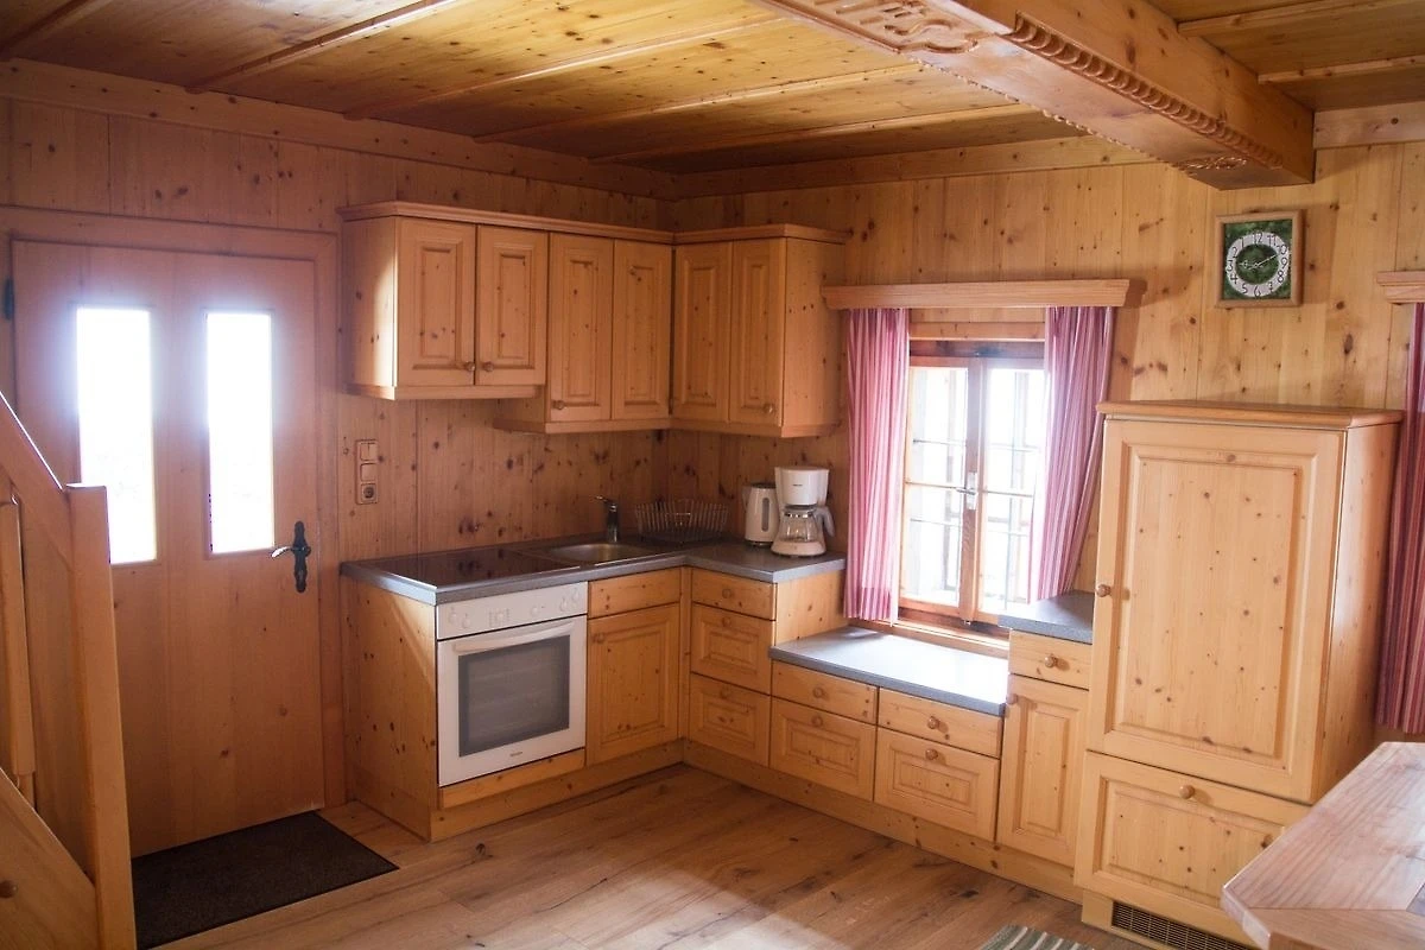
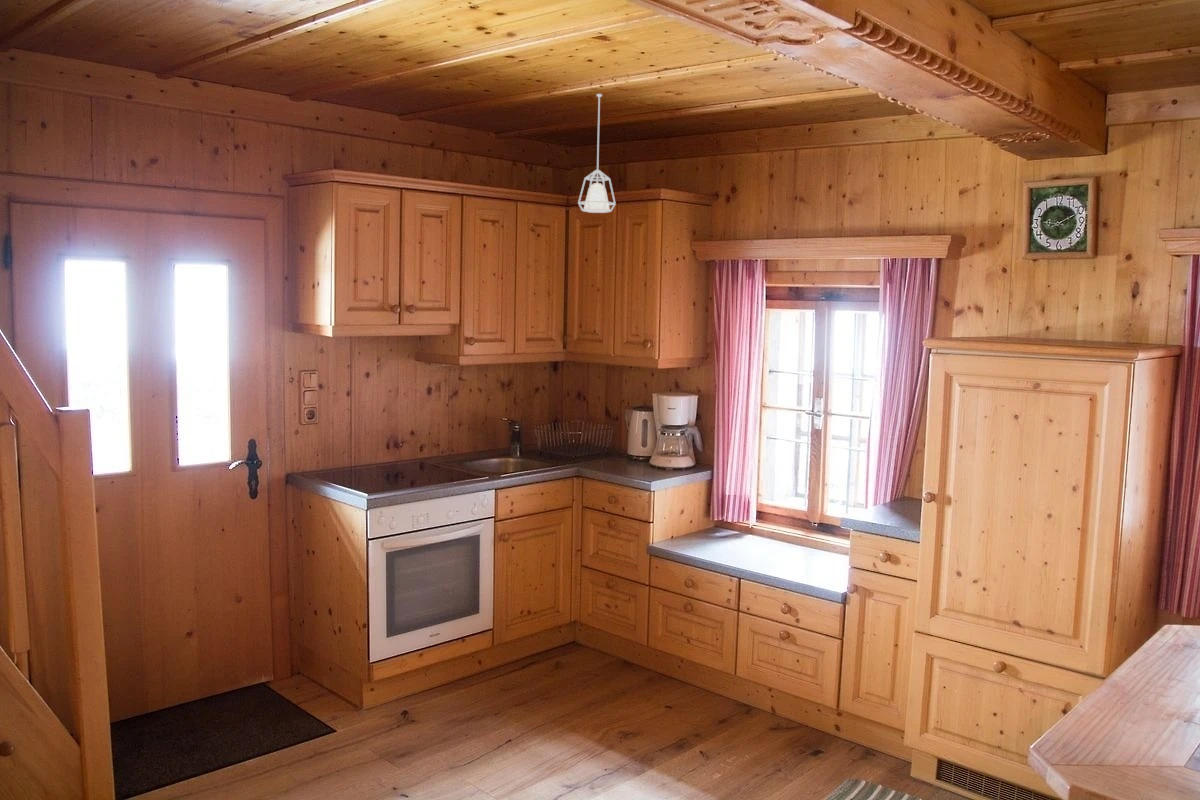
+ pendant lamp (597, 153)
